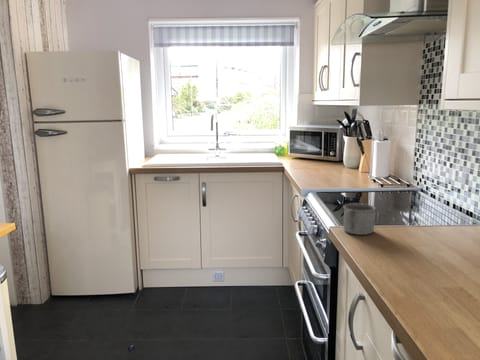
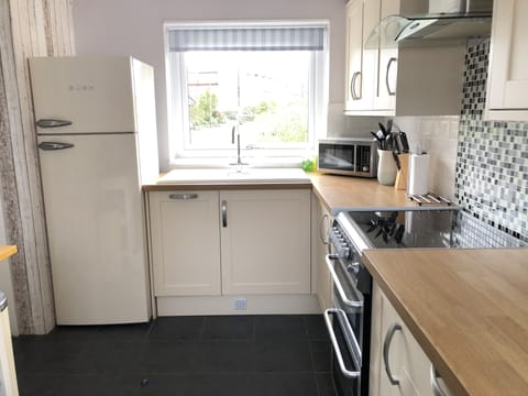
- mug (357, 218)
